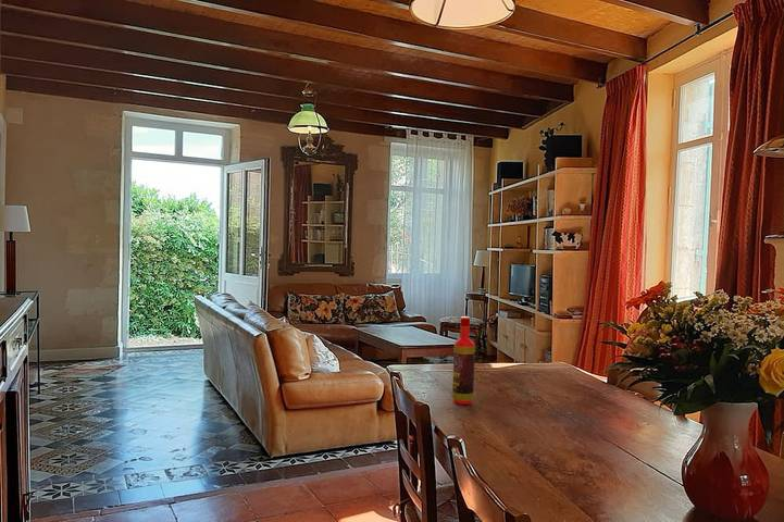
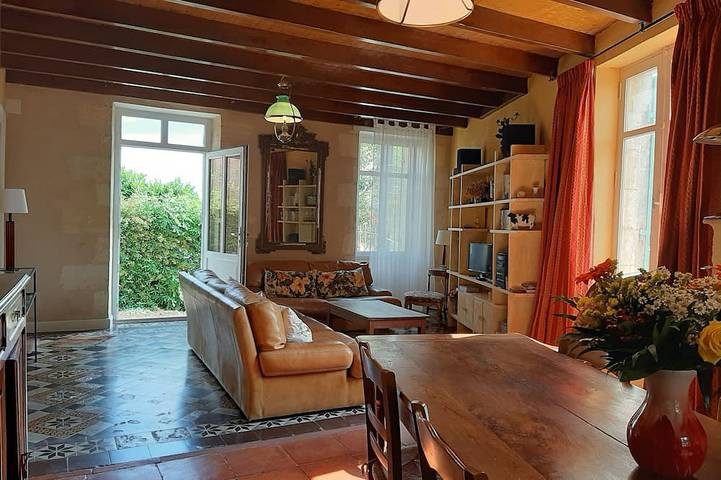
- bottle (463, 359)
